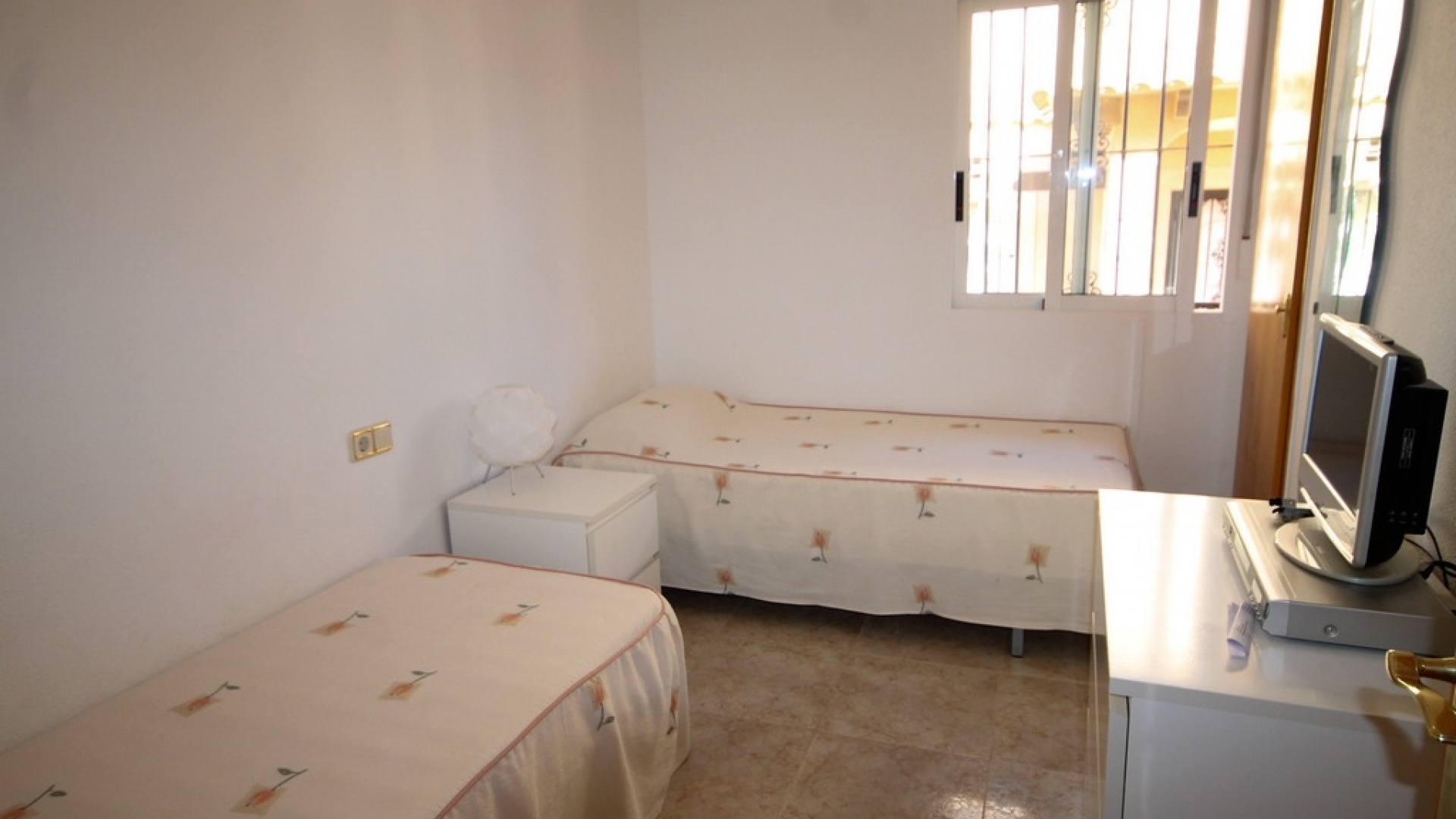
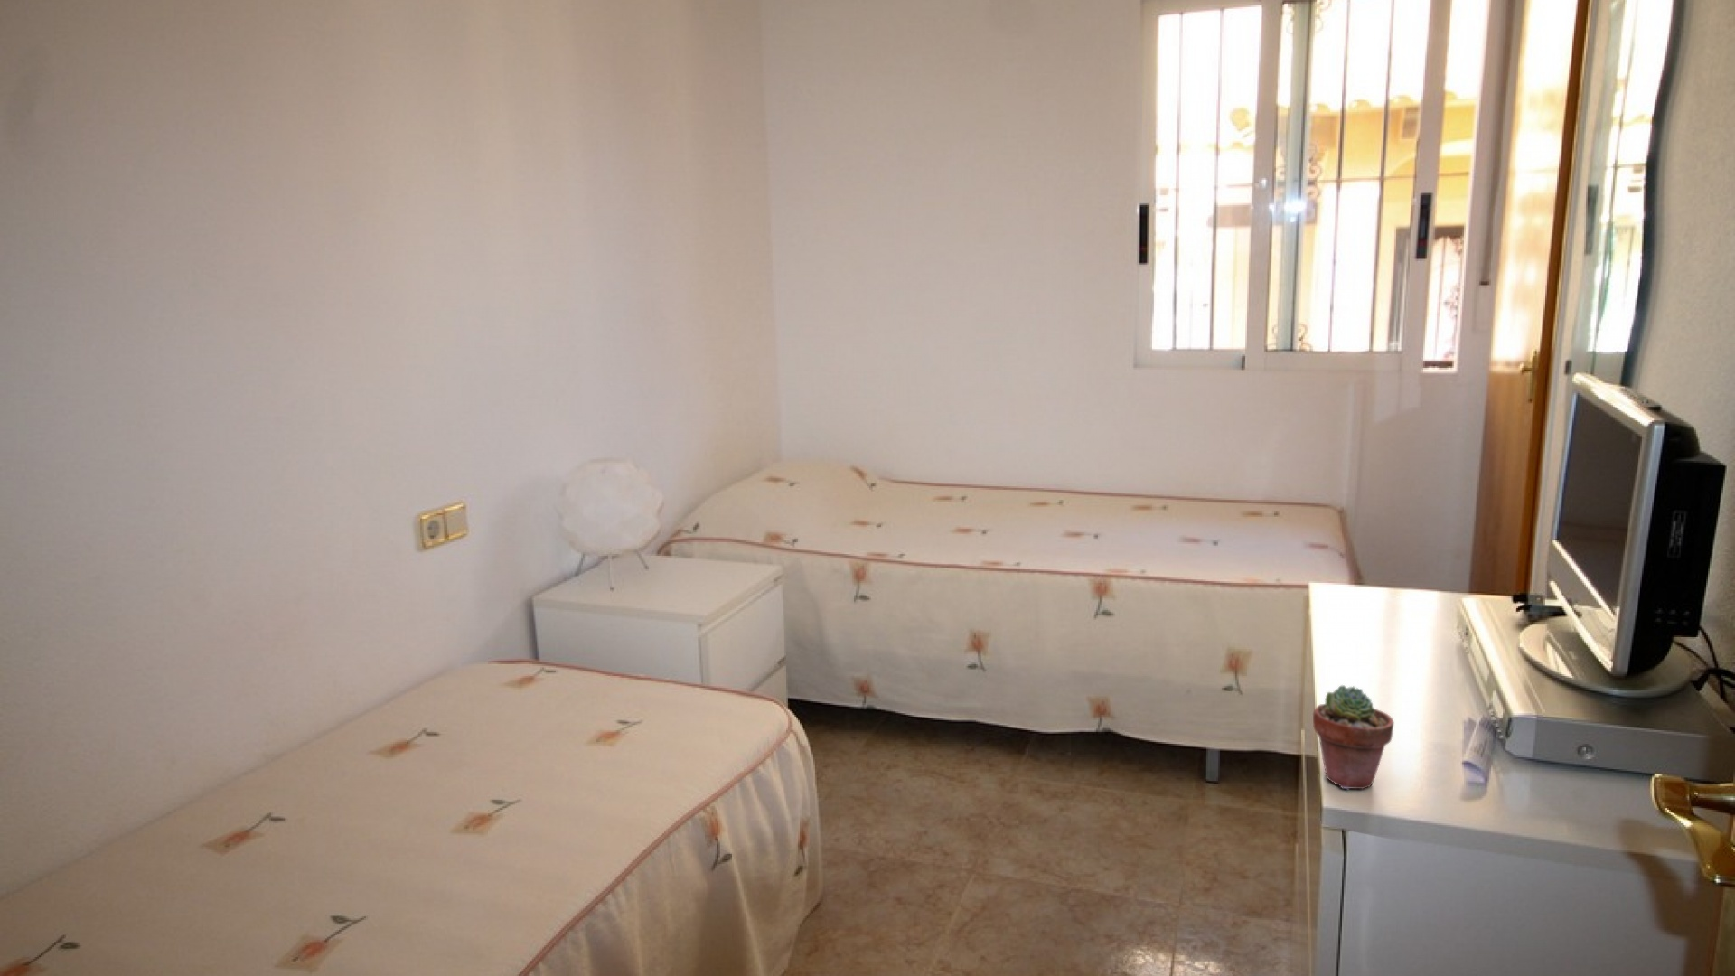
+ potted succulent (1351, 733)
